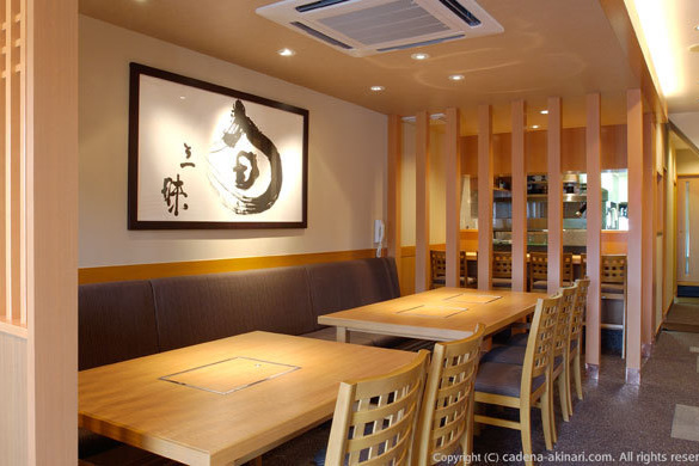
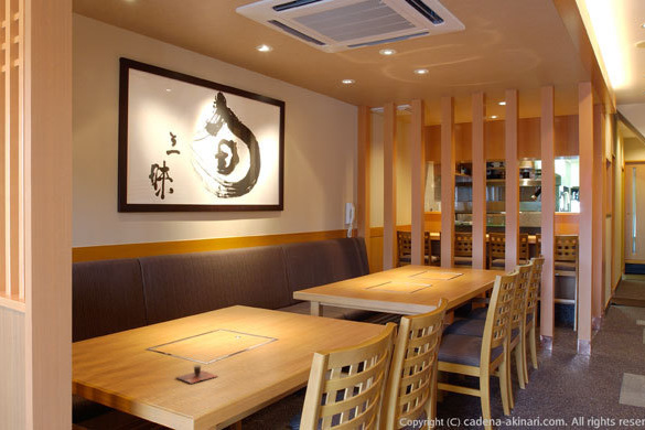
+ cup (196, 372)
